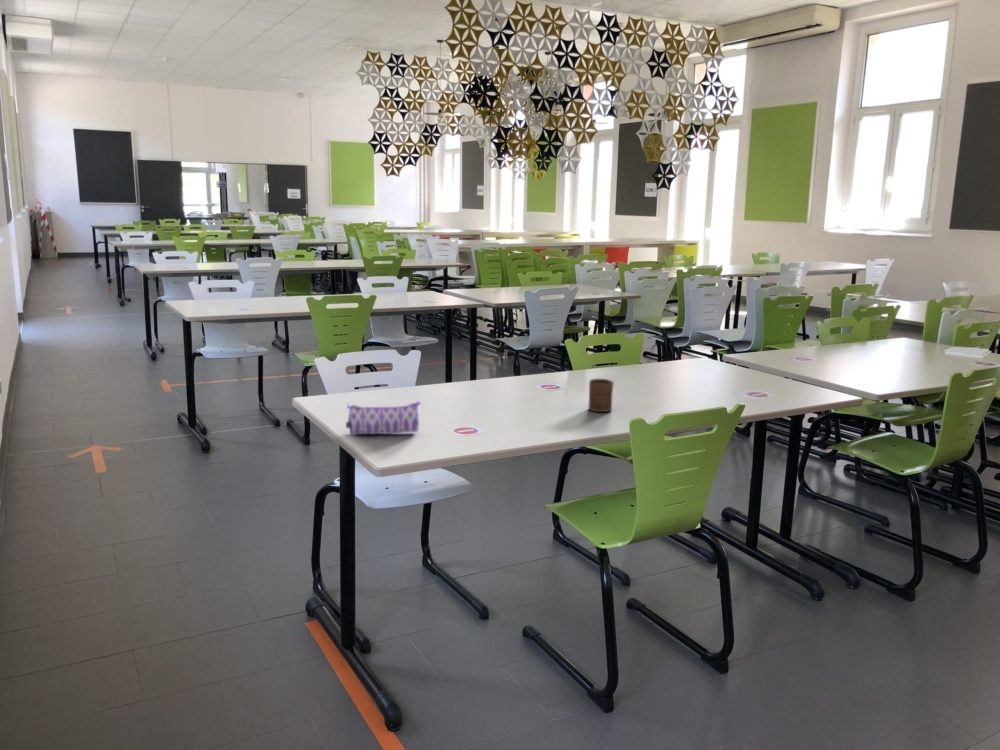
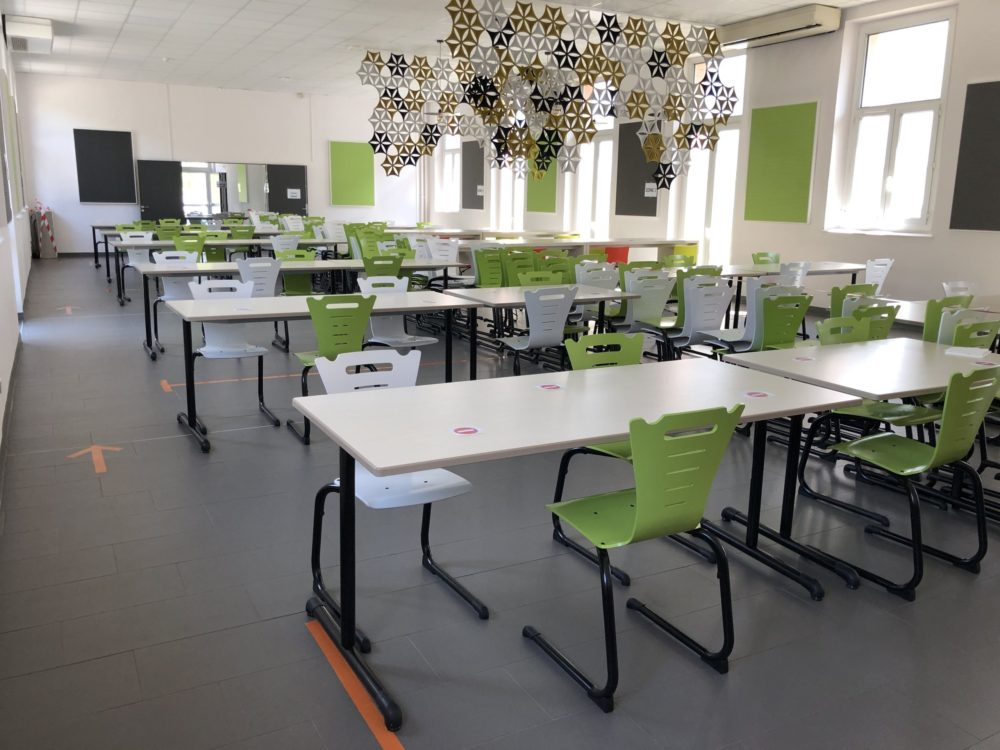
- cup (601, 395)
- pencil case (383, 417)
